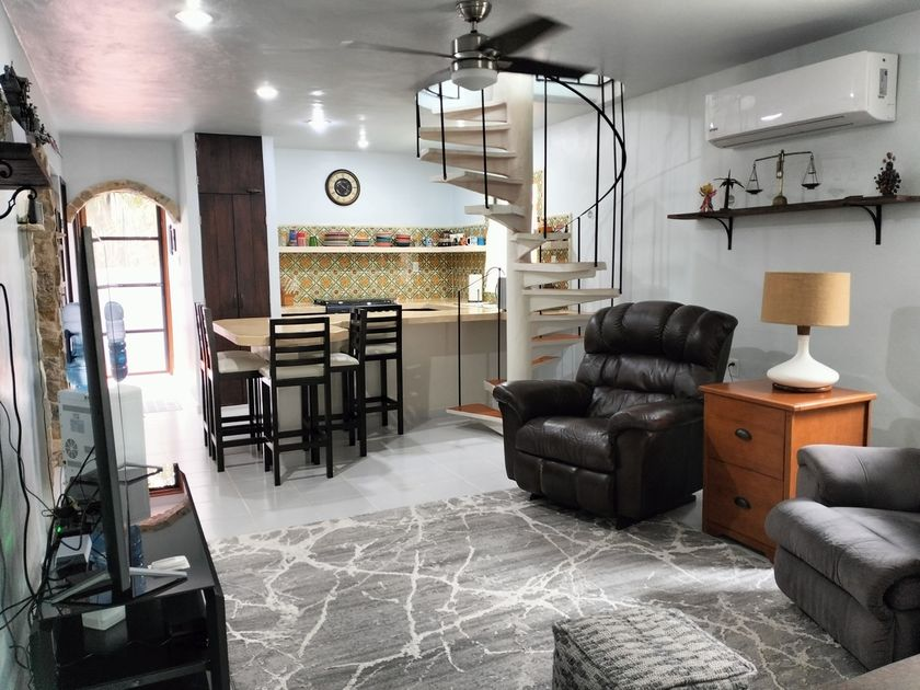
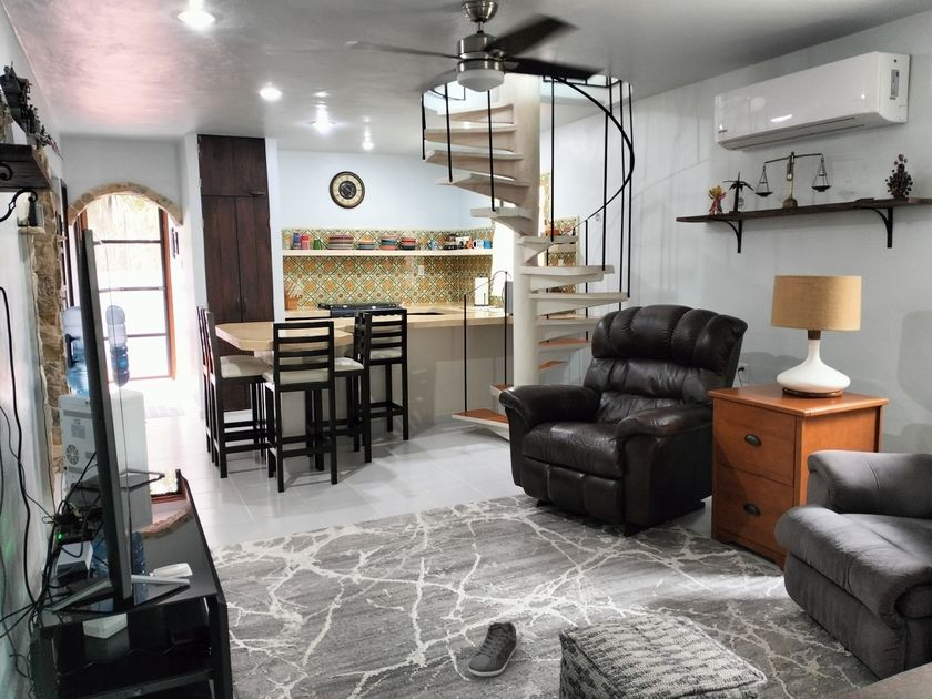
+ shoe (495, 645)
